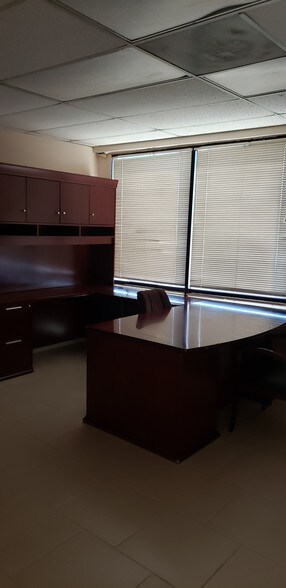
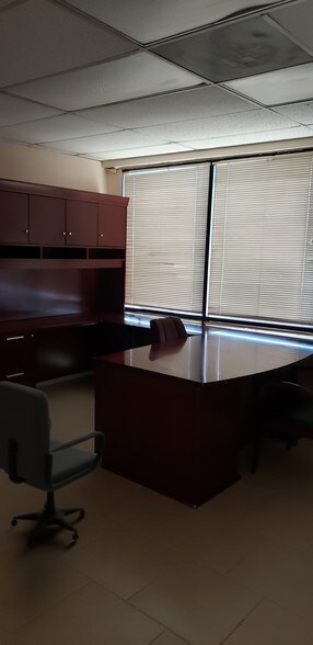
+ office chair (48, 454)
